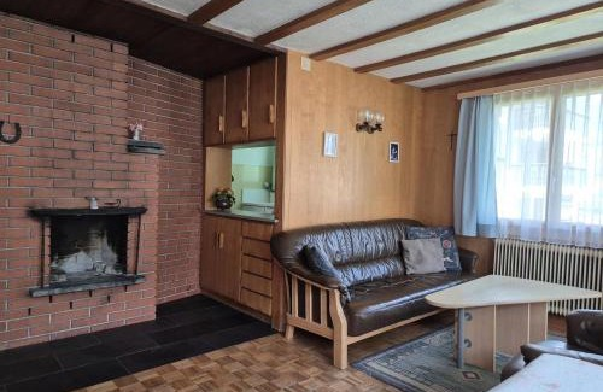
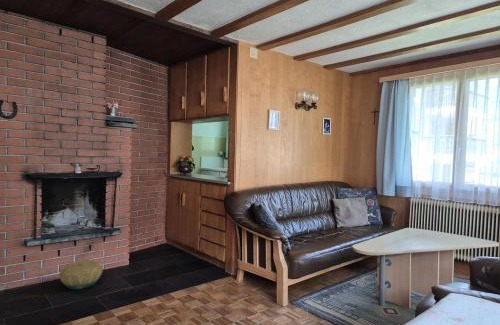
+ basket (81, 273)
